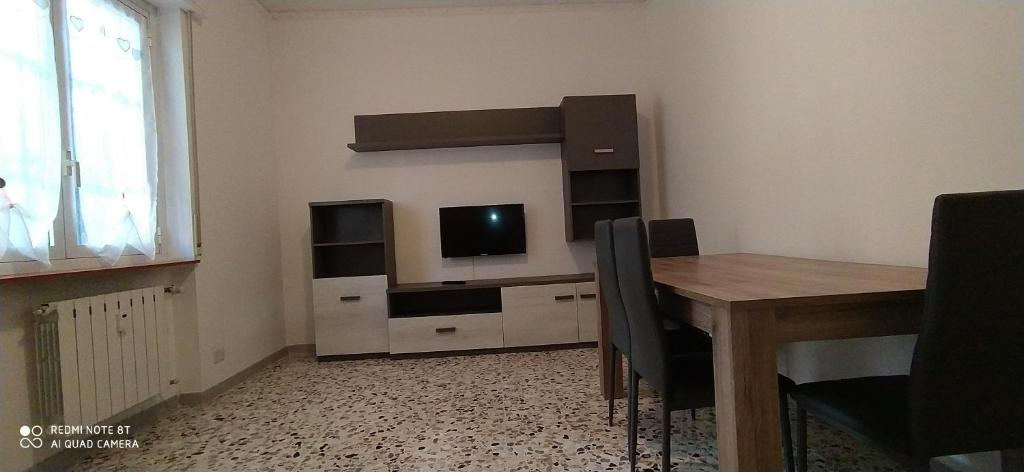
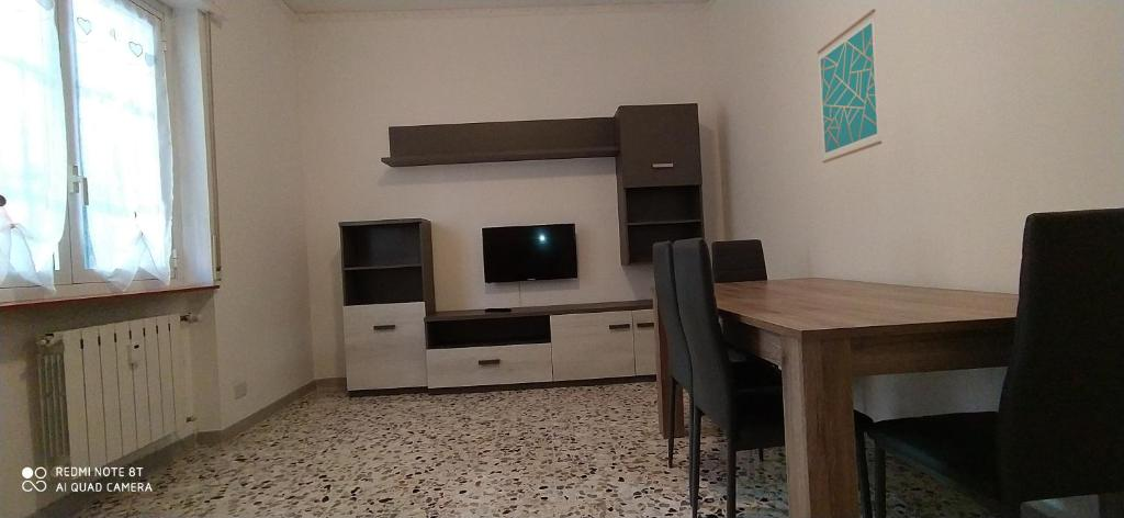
+ wall art (846, 93)
